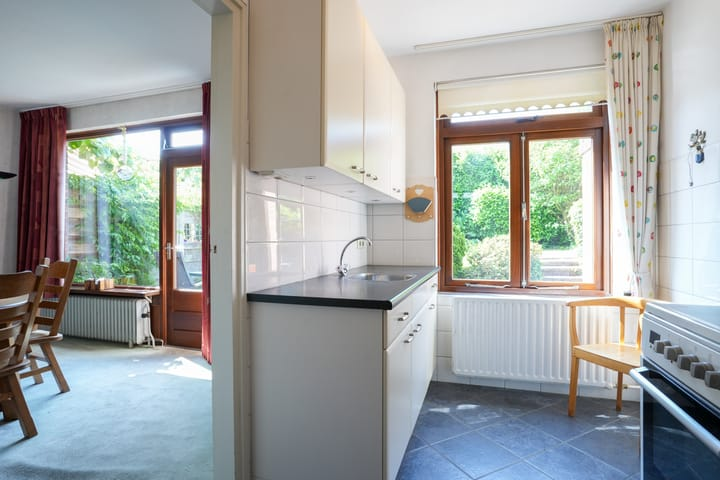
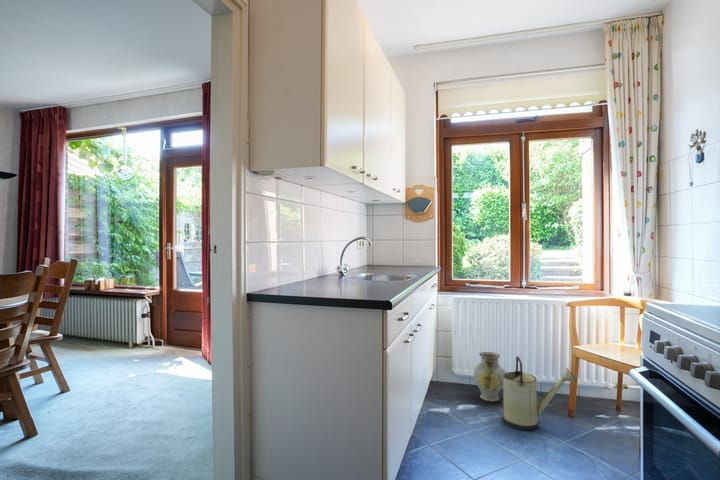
+ watering can (535, 392)
+ ceramic jug (489, 376)
